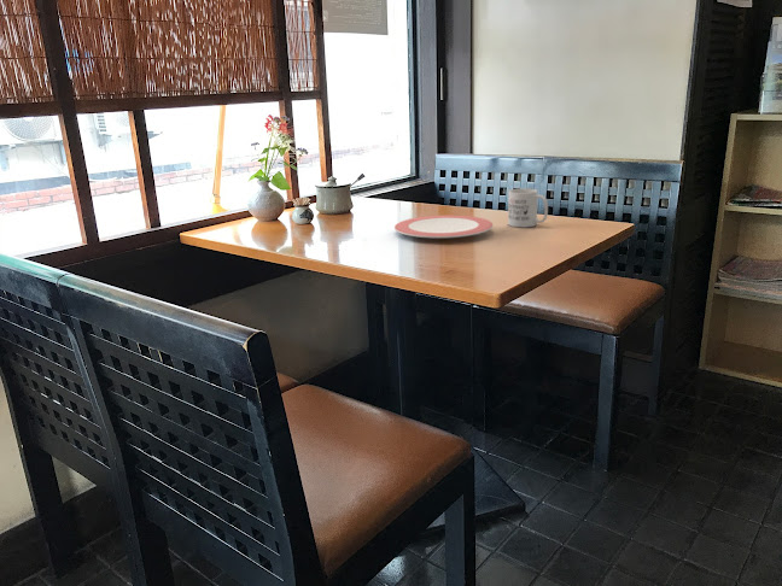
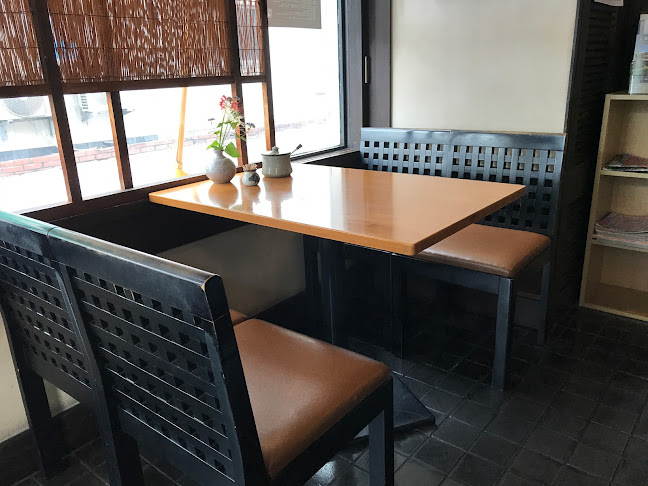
- mug (527, 207)
- plate (443, 228)
